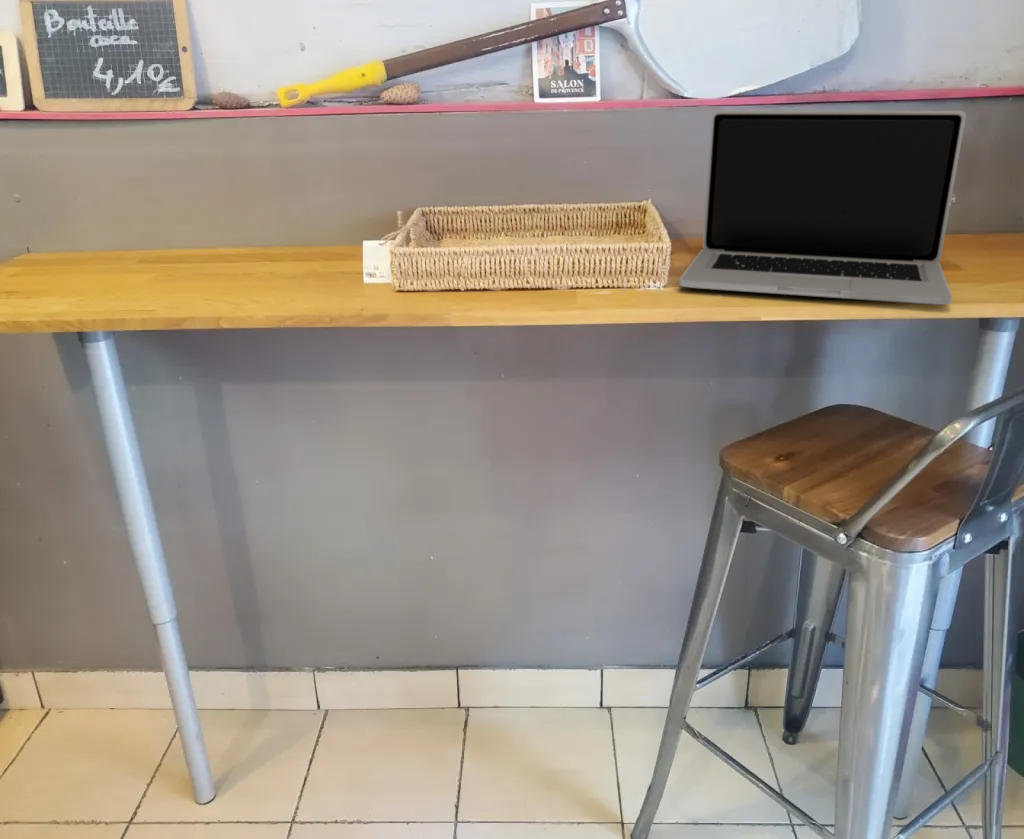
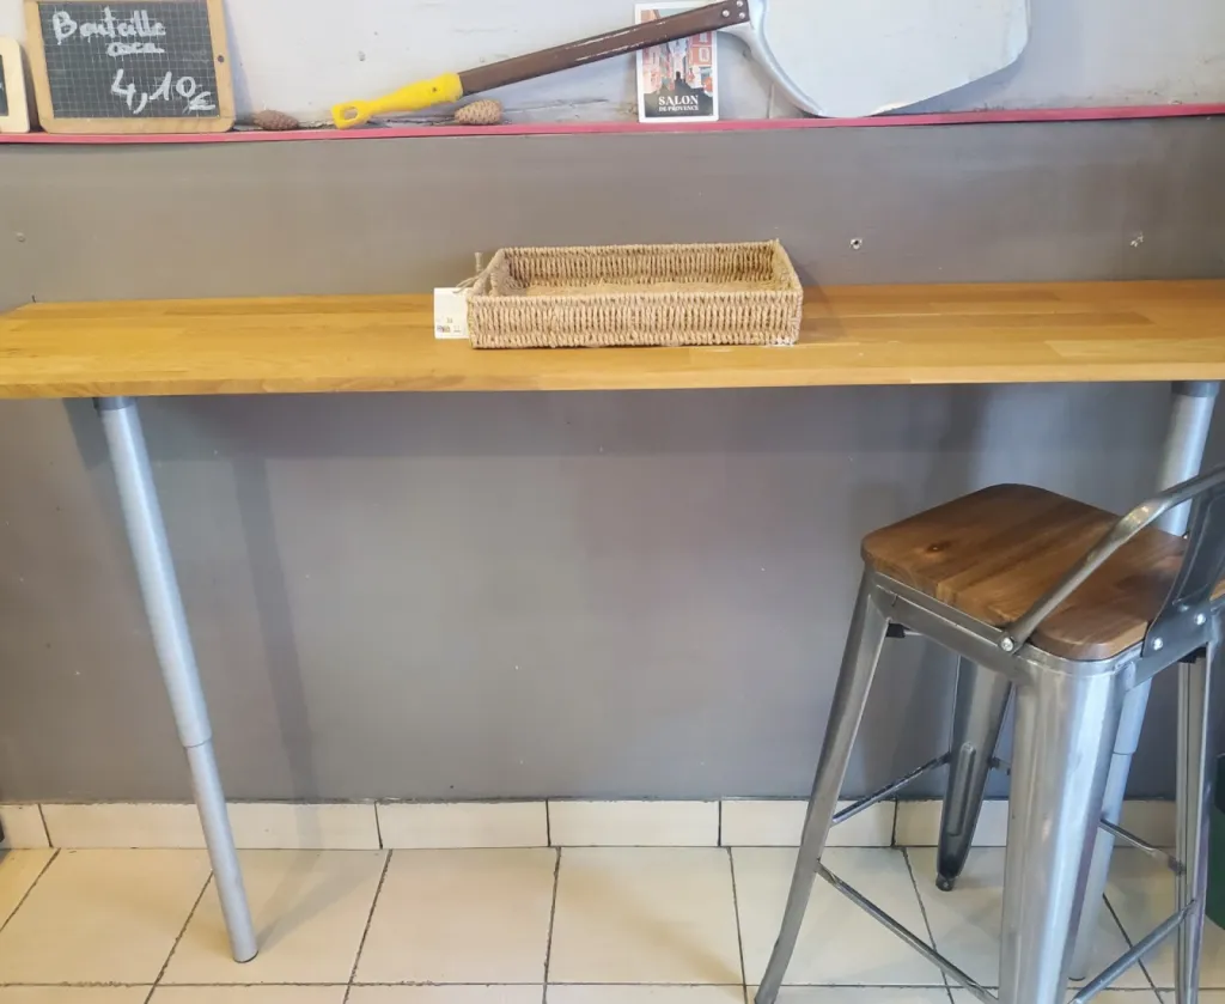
- laptop (821, 201)
